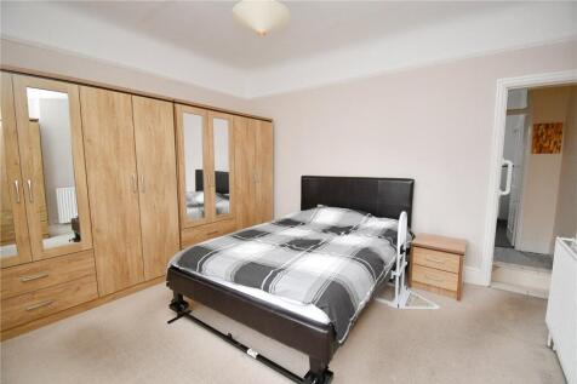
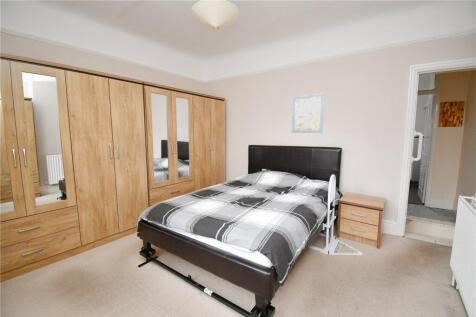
+ wall art (307, 114)
